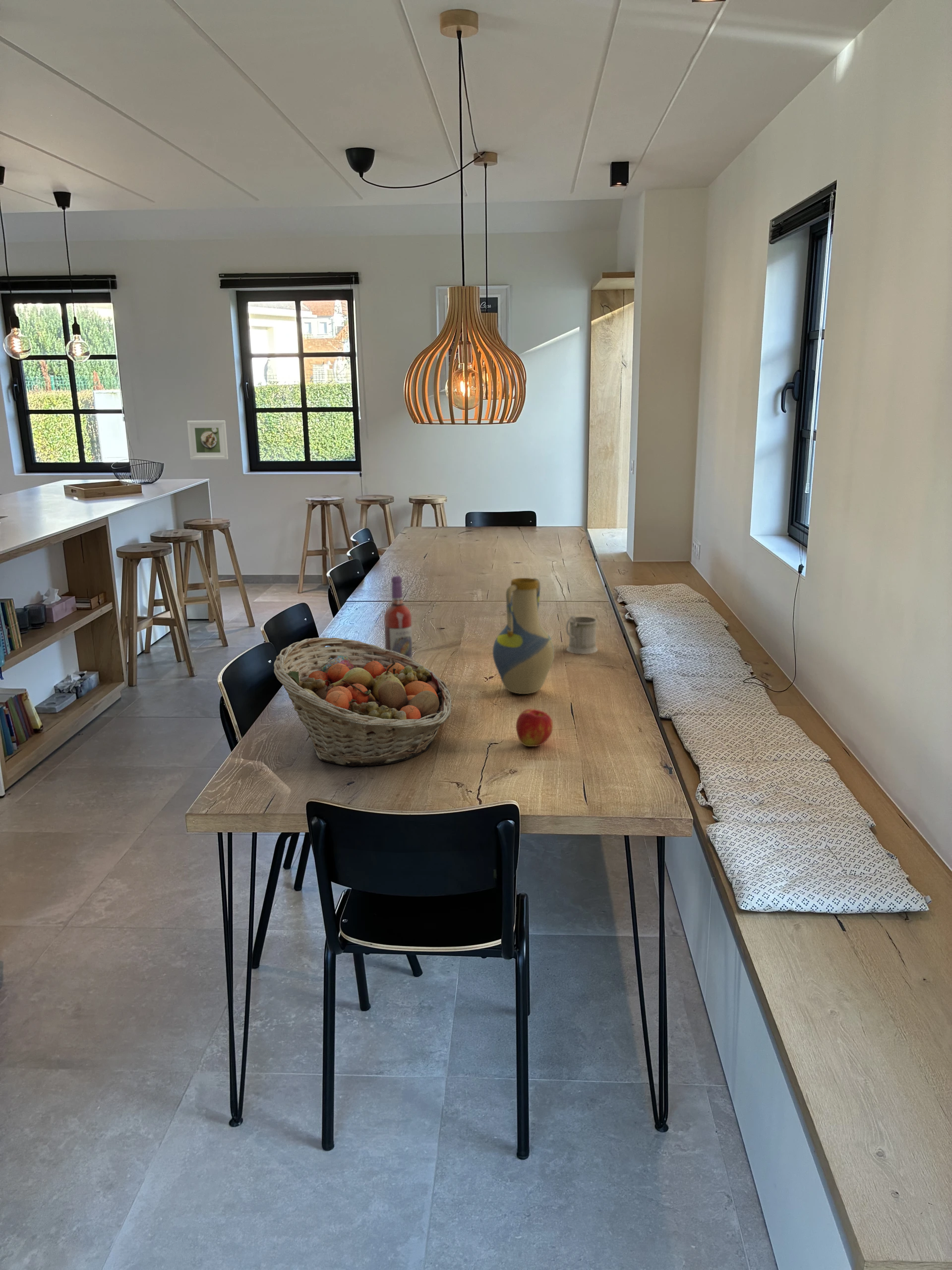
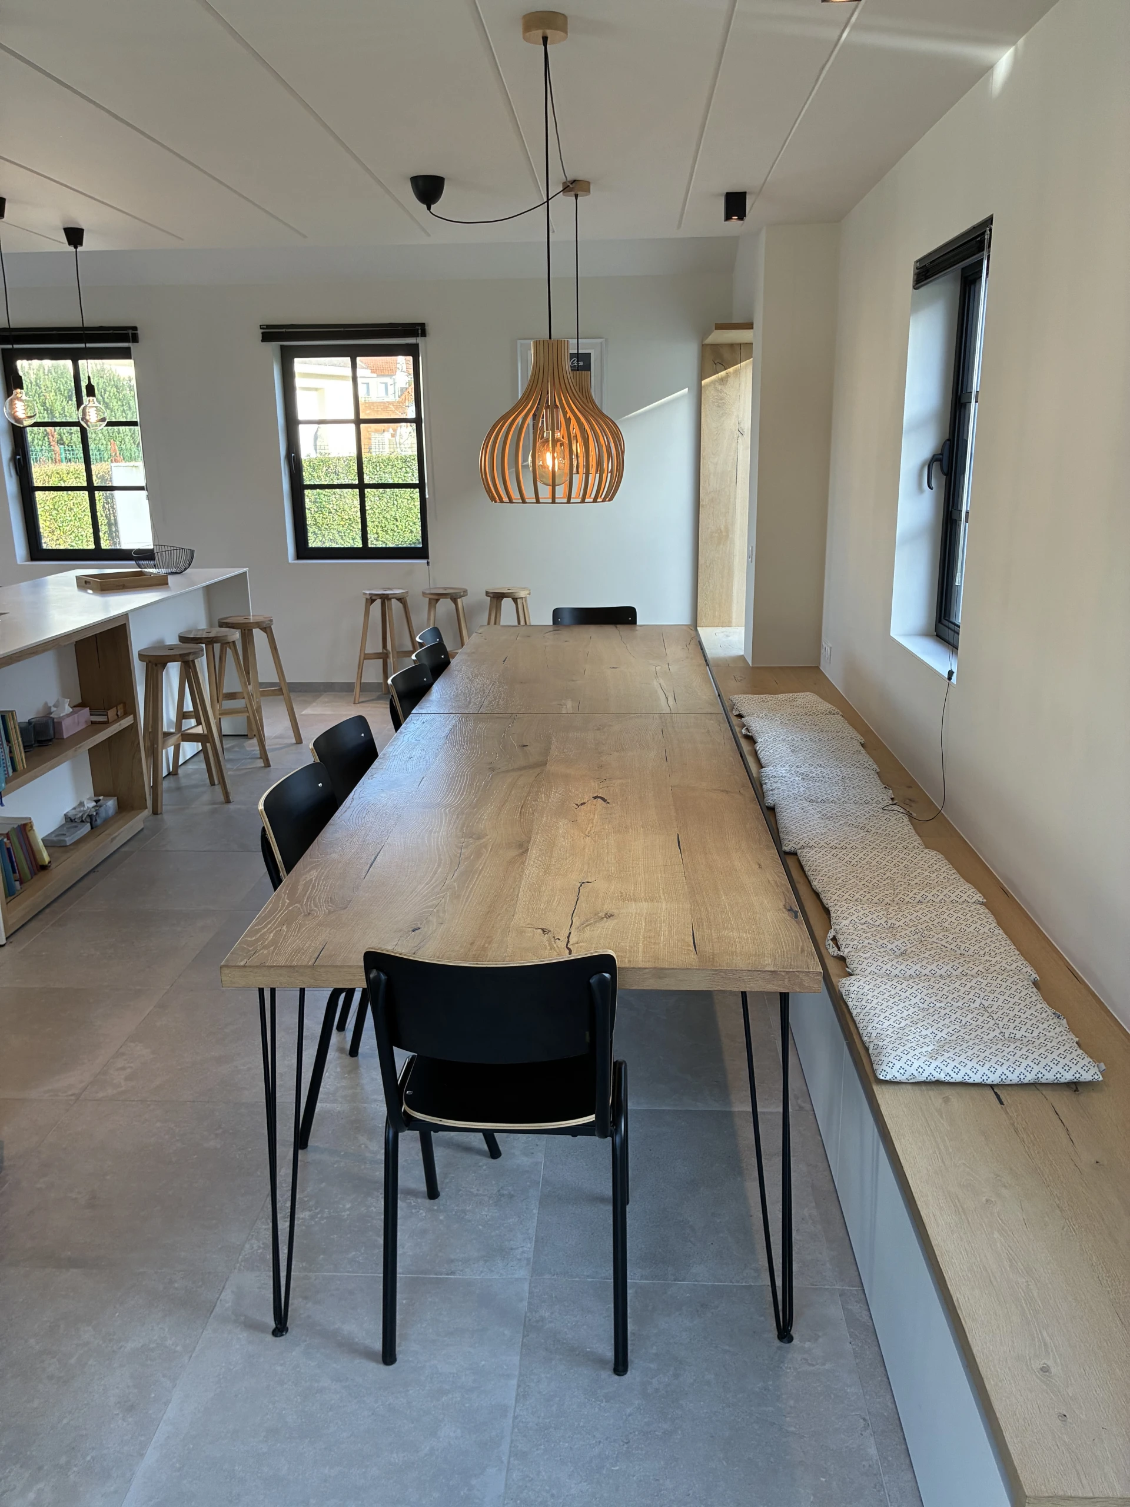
- fruit basket (366, 696)
- wine bottle (398, 631)
- vase (524, 636)
- apple (534, 728)
- mug (579, 633)
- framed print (208, 440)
